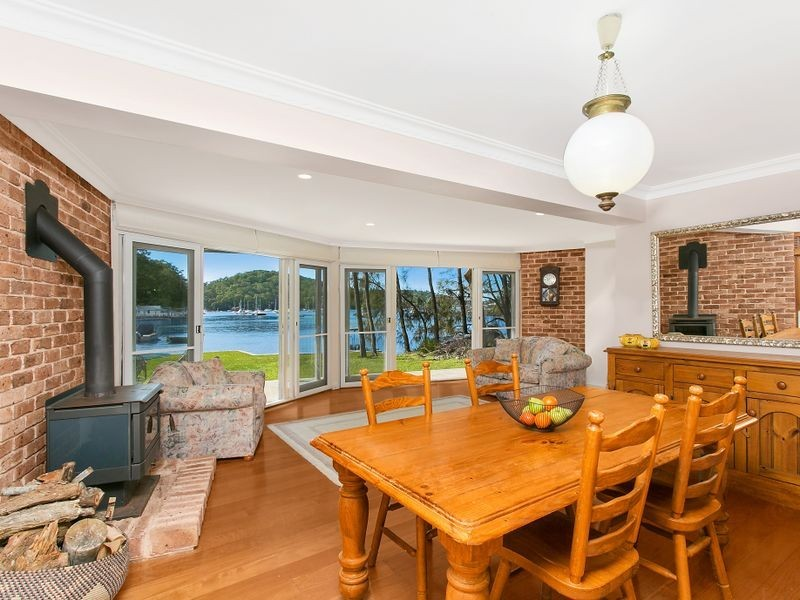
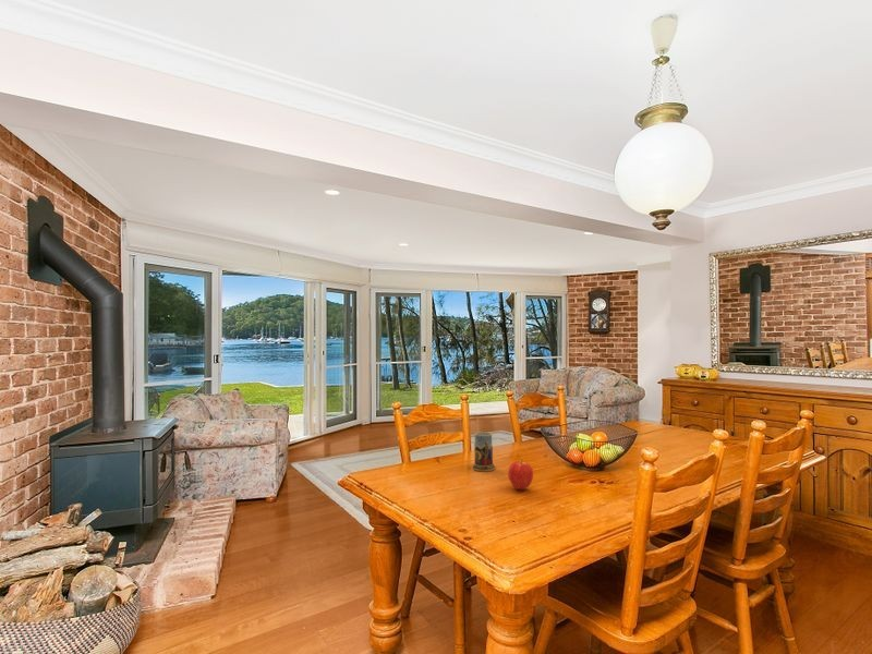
+ mug (484, 451)
+ apple (520, 474)
